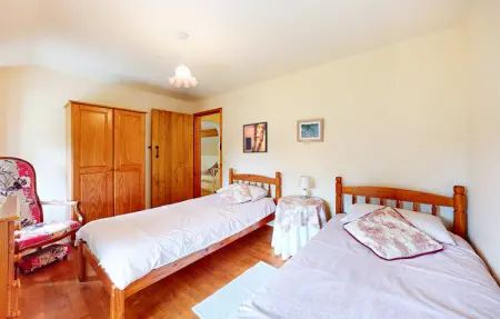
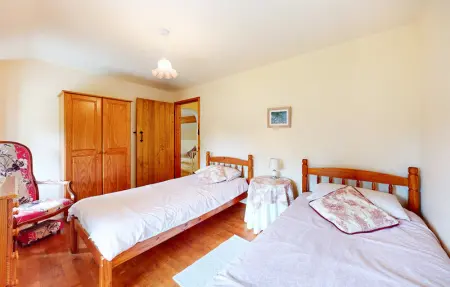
- wall art (254, 138)
